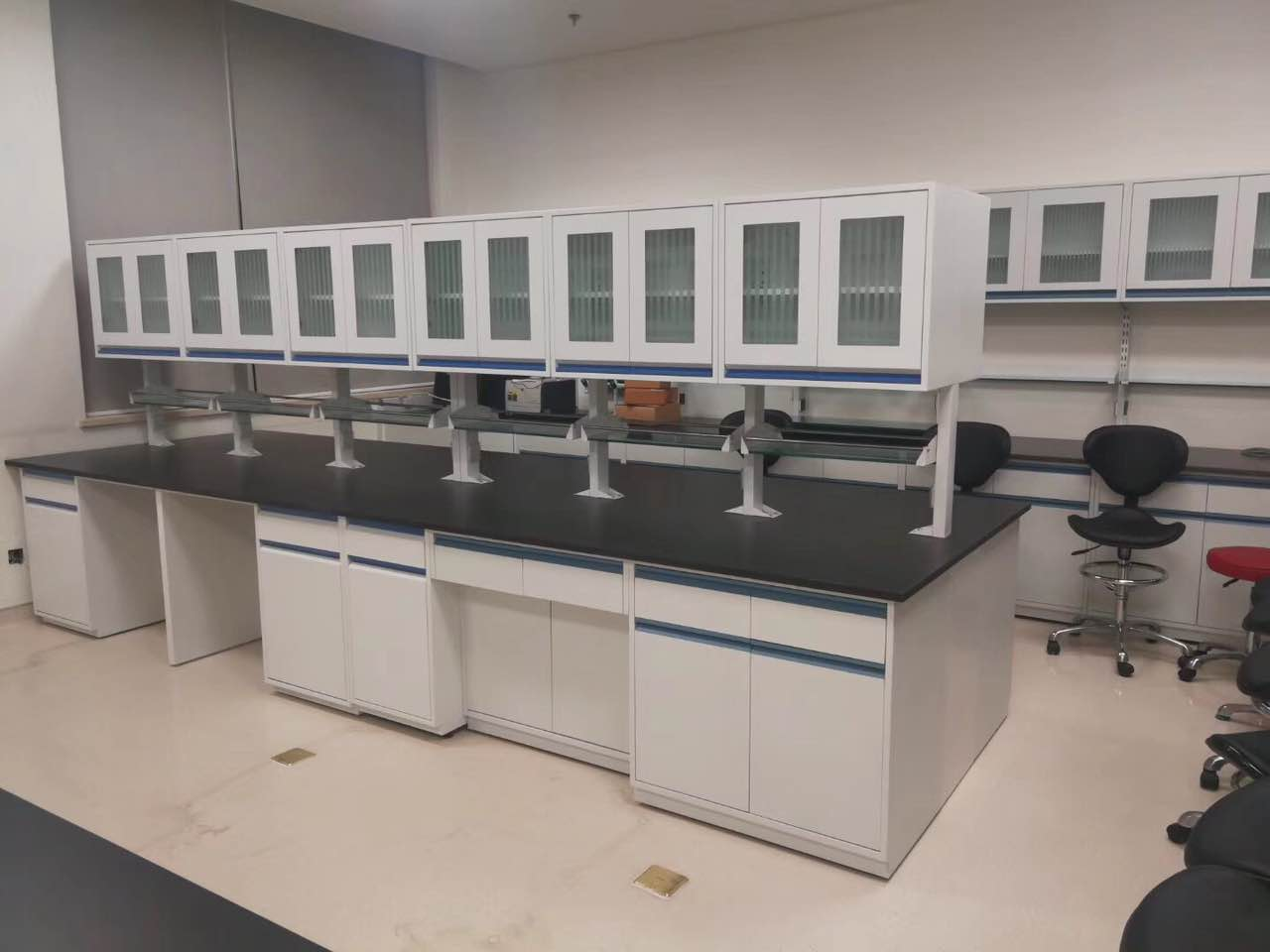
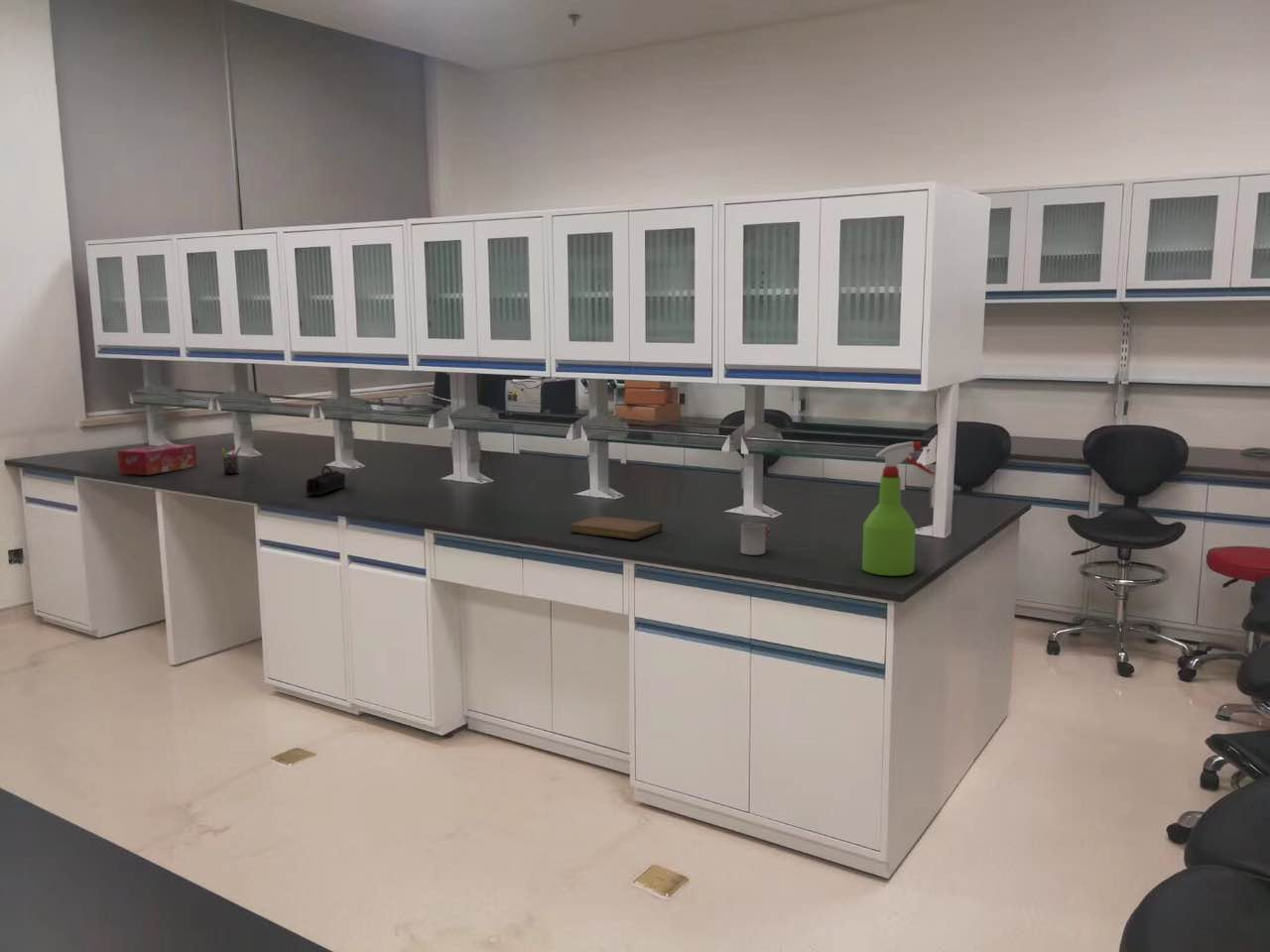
+ spray bottle (898, 506)
+ cup (756, 537)
+ pen holder (229, 458)
+ tissue box (158, 458)
+ pencil case (325, 478)
+ notebook (616, 527)
